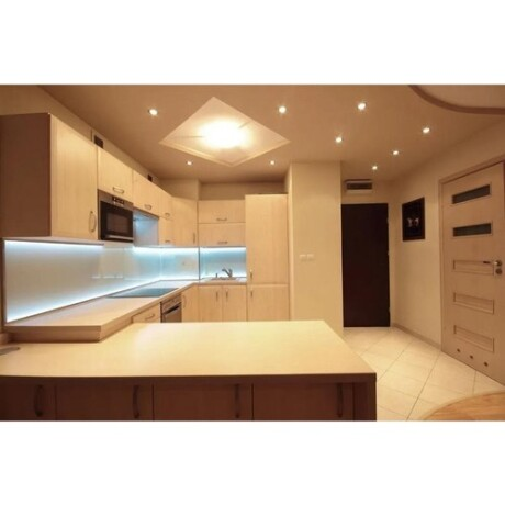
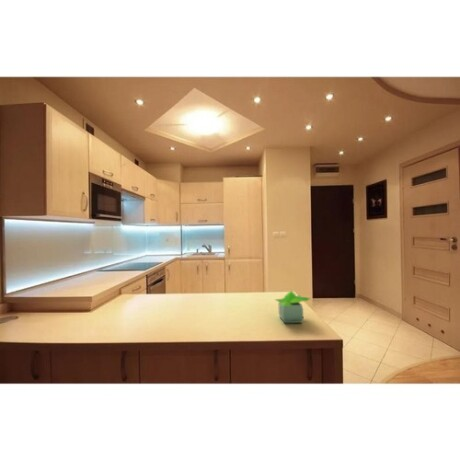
+ potted plant (292, 306)
